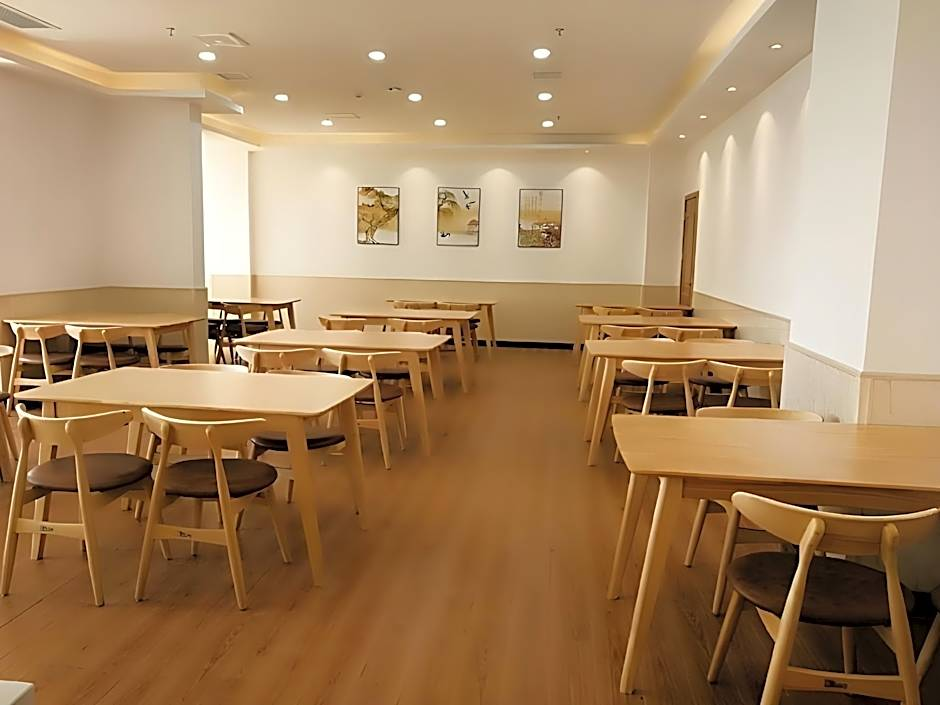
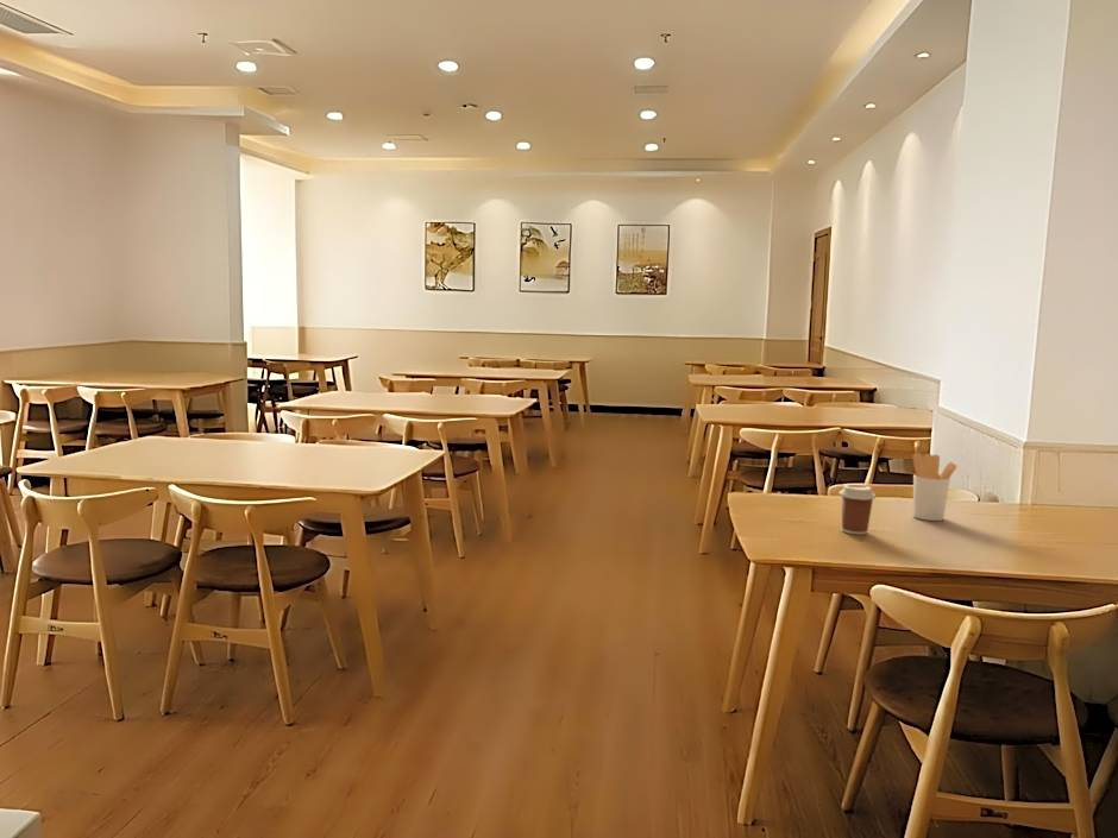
+ coffee cup (855, 509)
+ utensil holder (928, 485)
